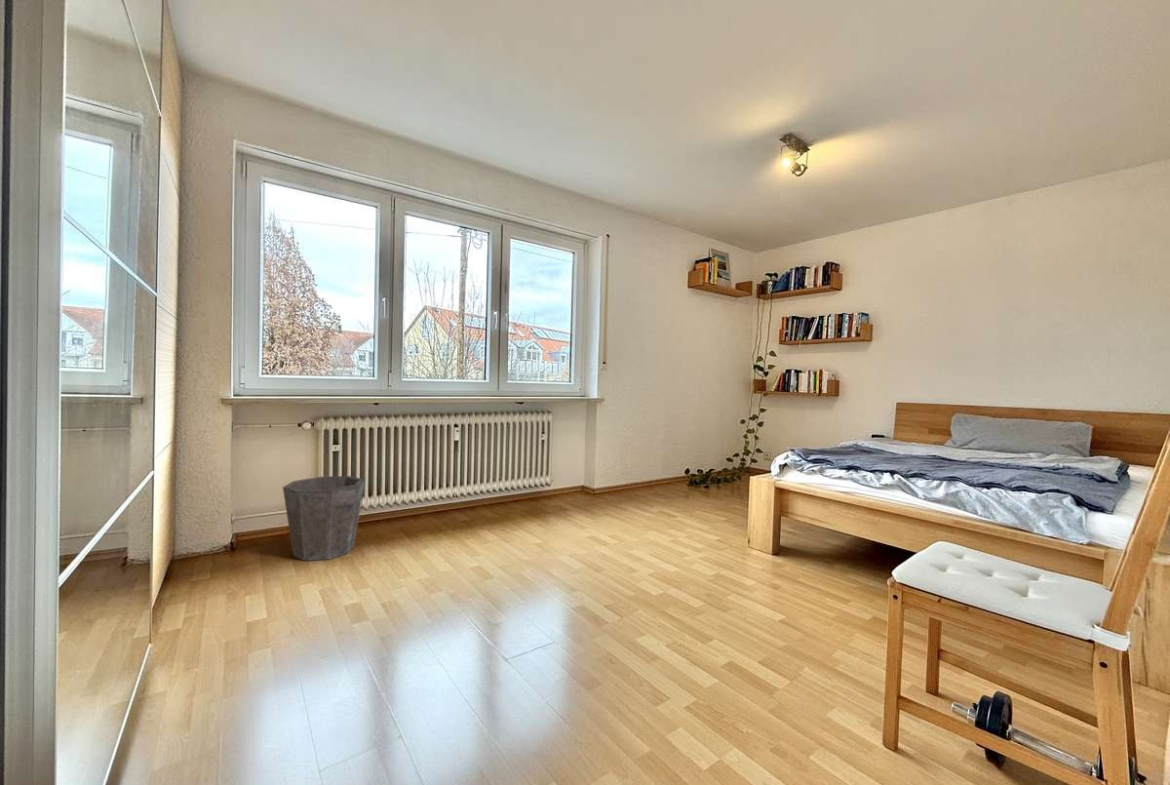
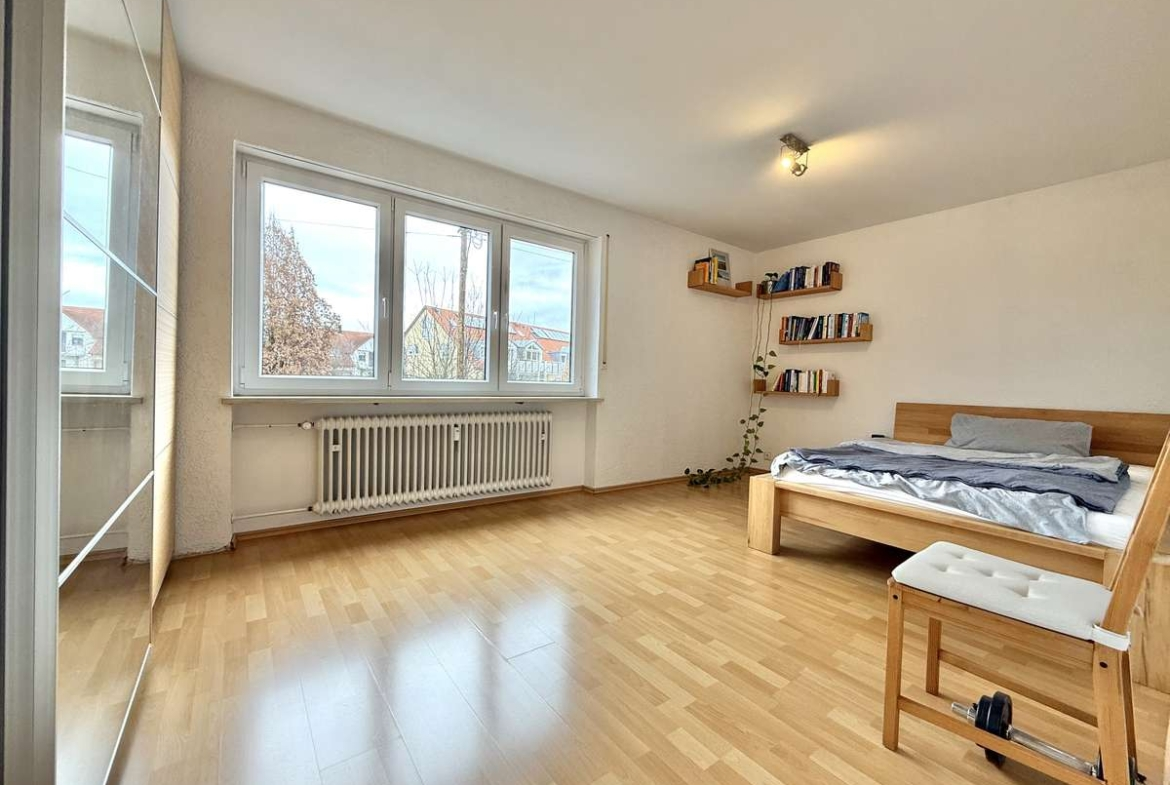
- waste bin (325, 517)
